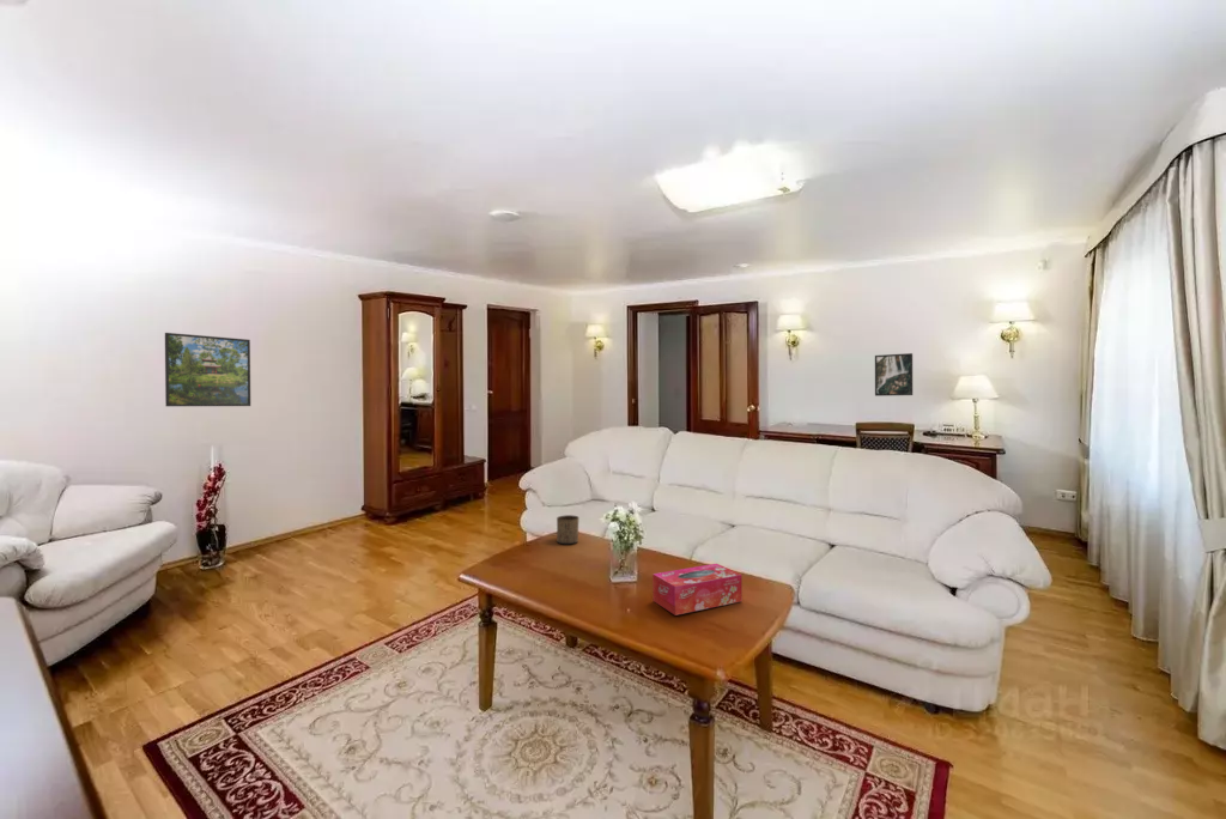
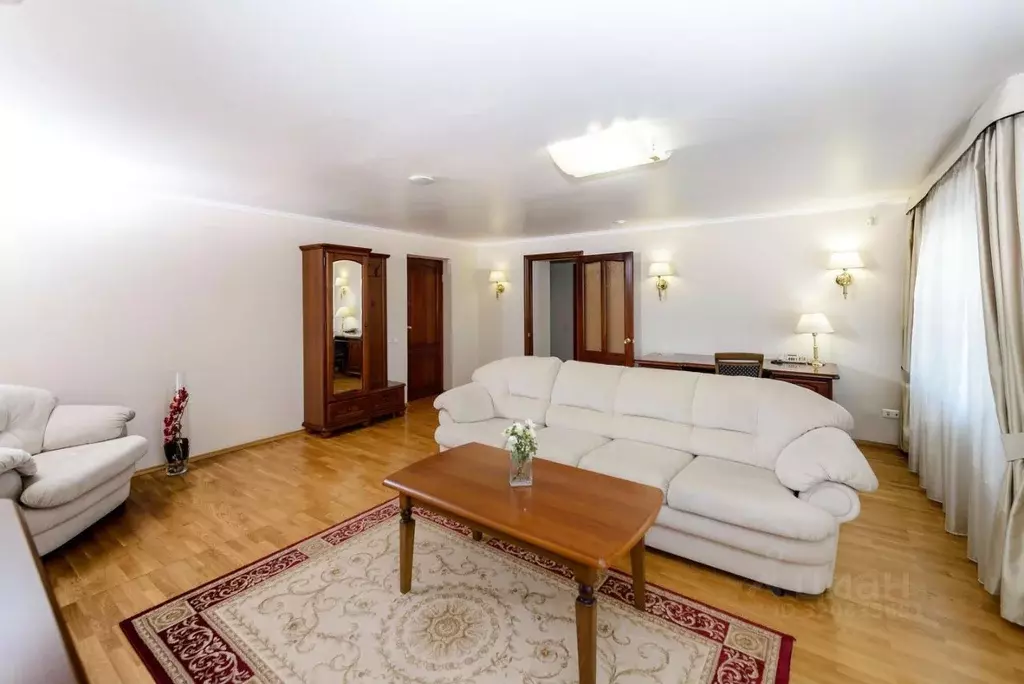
- tissue box (697, 587)
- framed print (210, 371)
- cup (568, 529)
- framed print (893, 375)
